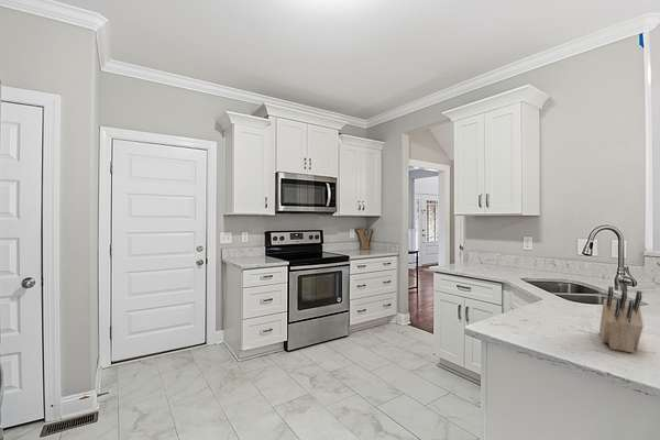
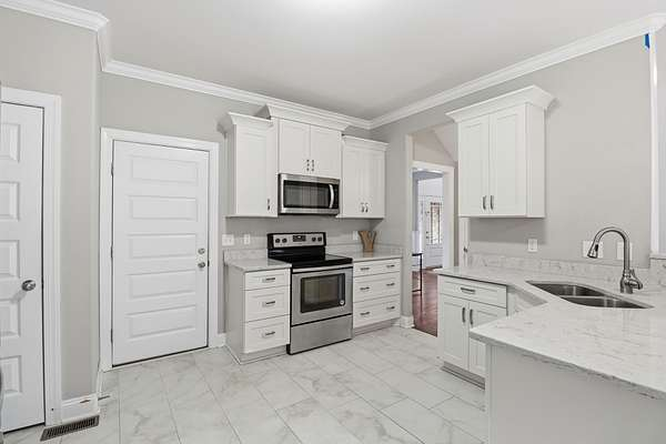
- knife block (619, 314)
